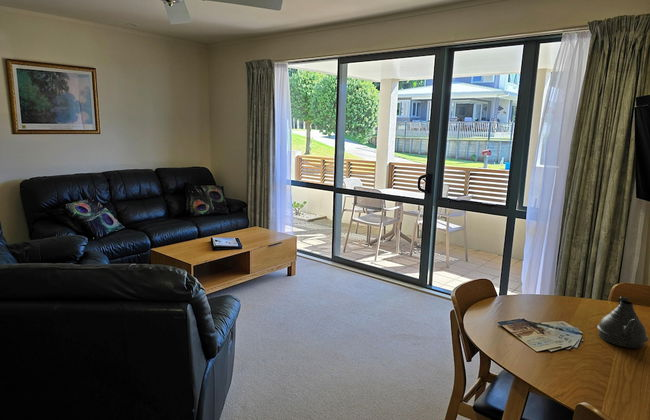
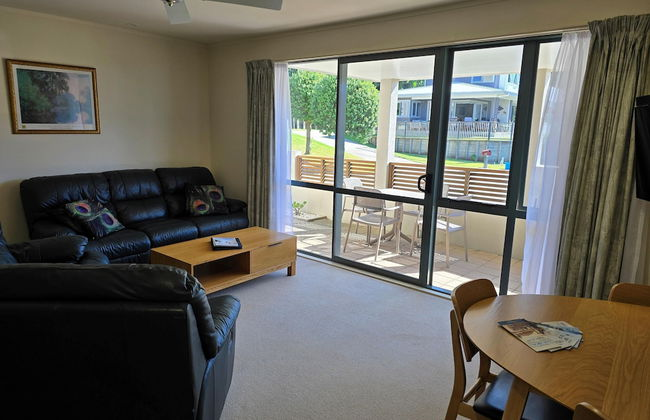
- teapot (624, 323)
